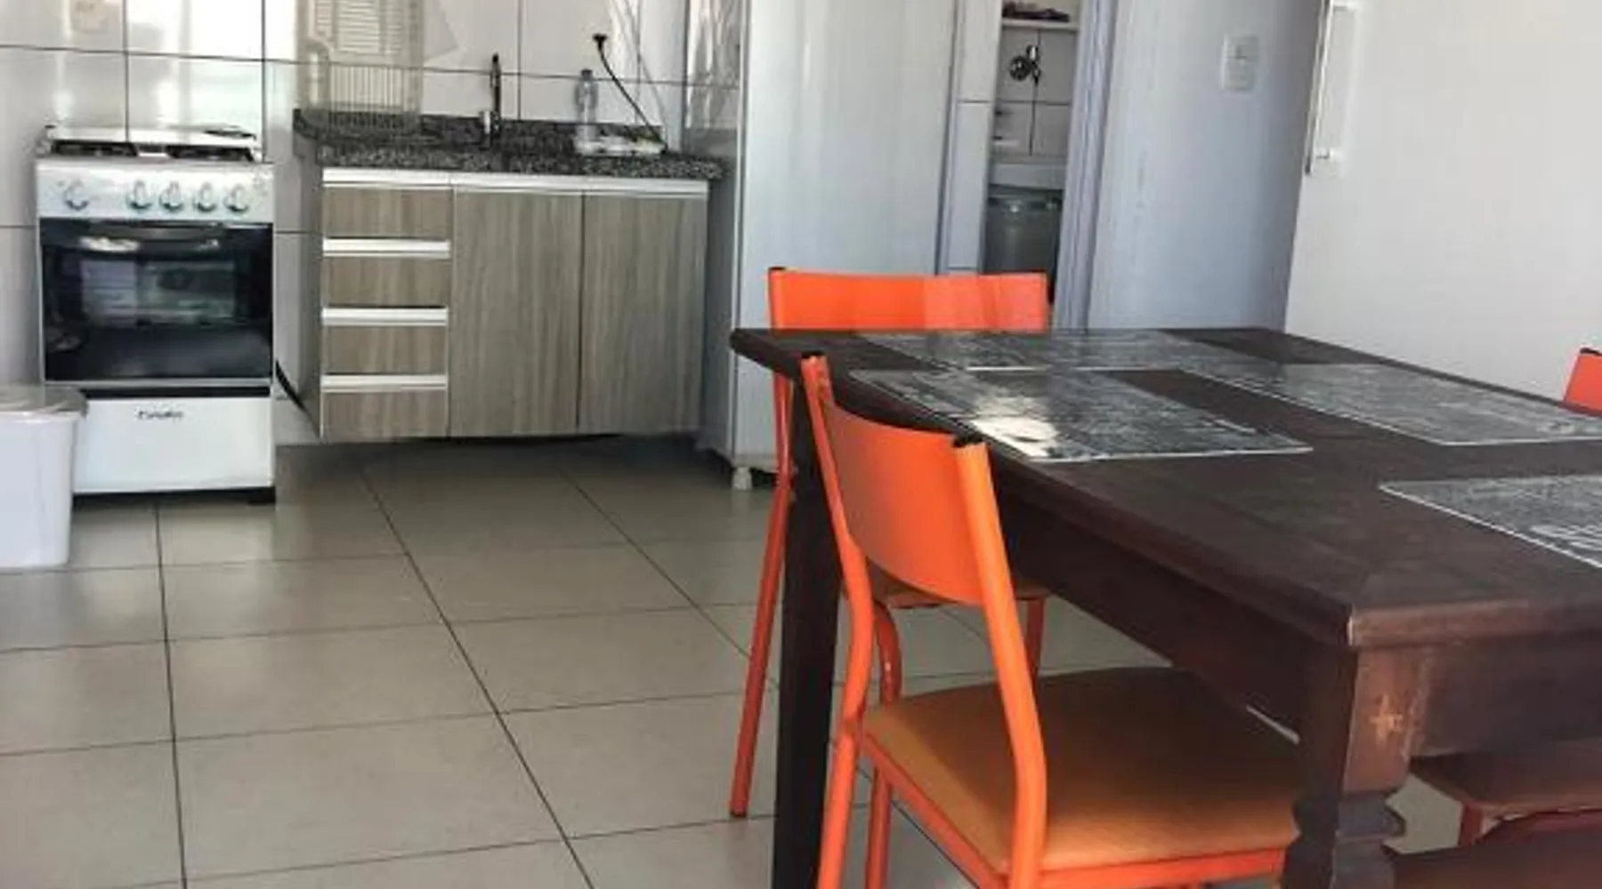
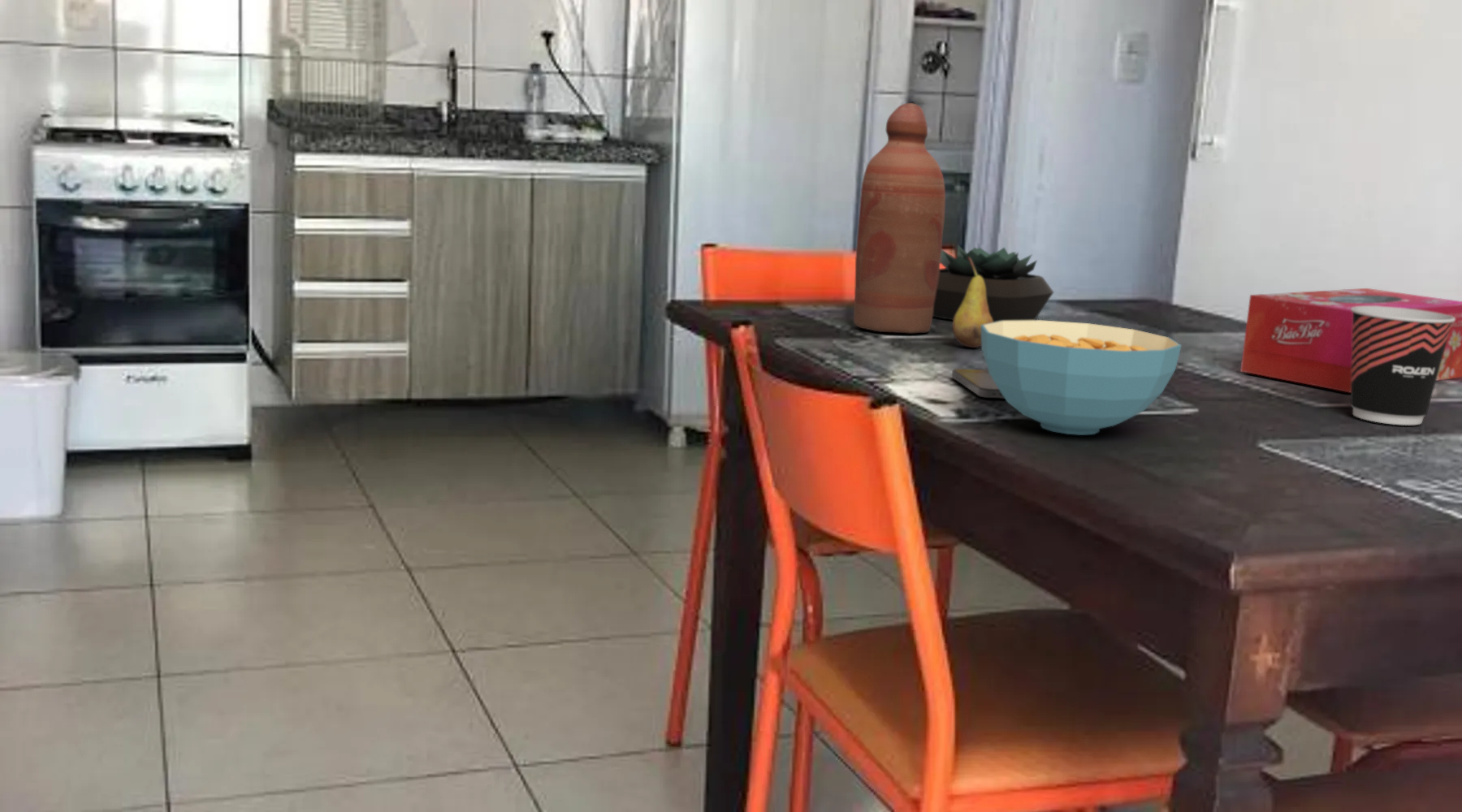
+ bottle (901, 217)
+ cereal bowl (1074, 382)
+ succulent plant (984, 283)
+ tissue box (1352, 336)
+ smartphone (992, 383)
+ fruit (975, 303)
+ cup (1395, 365)
